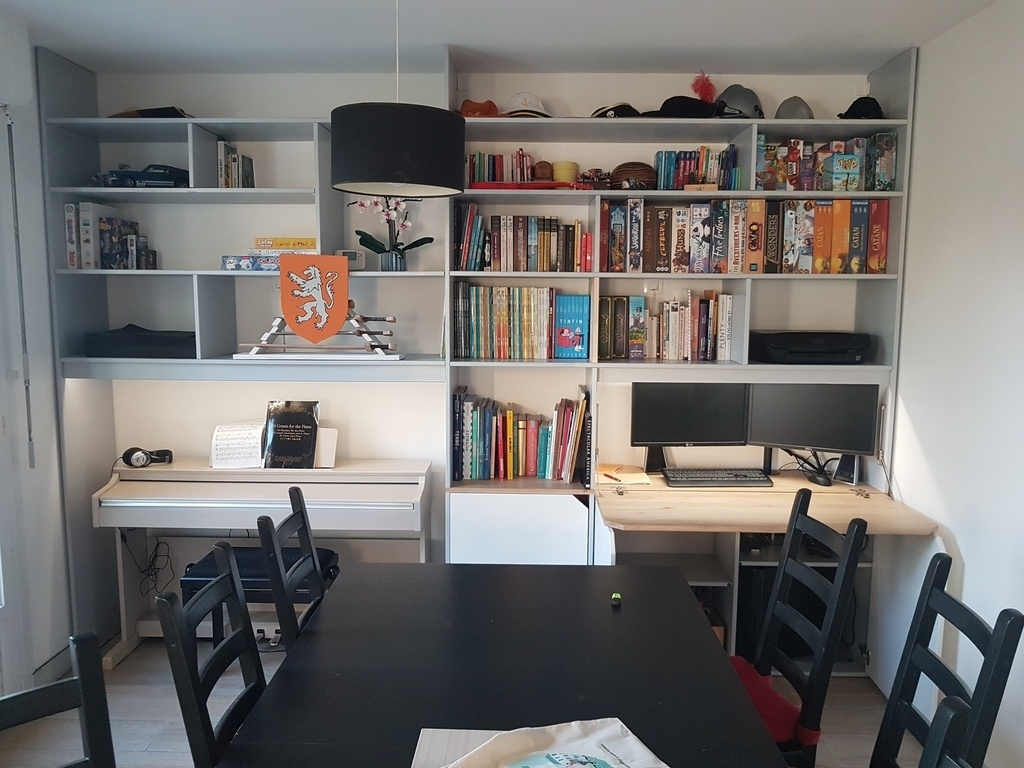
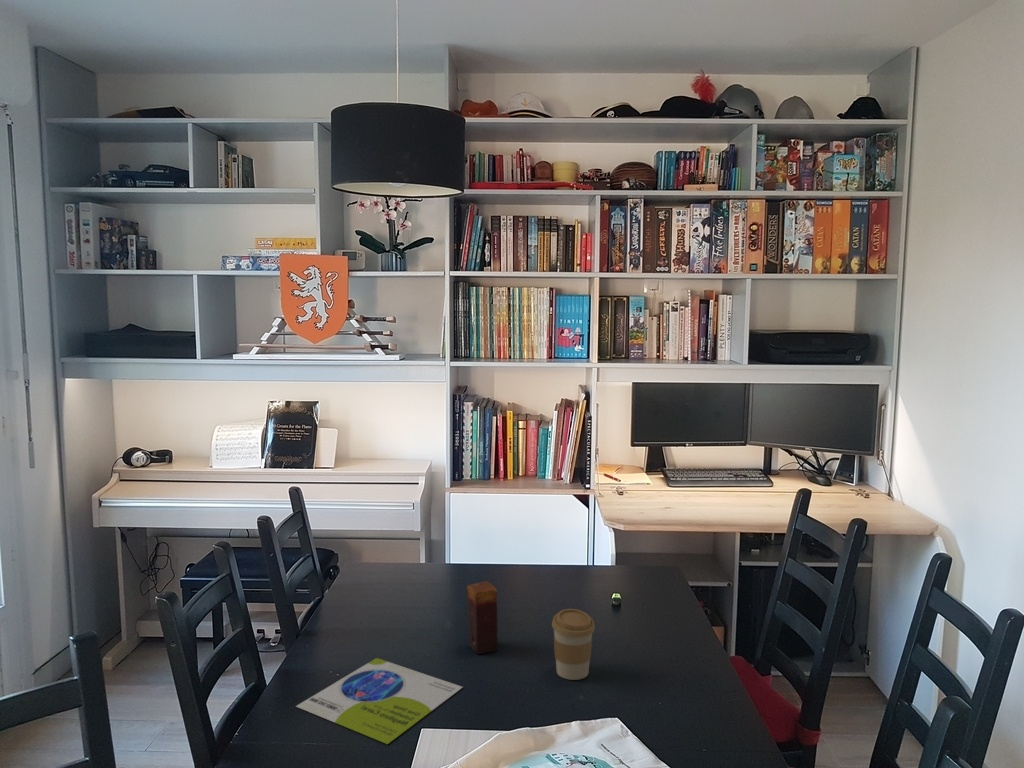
+ coffee cup (573, 643)
+ candle (482, 617)
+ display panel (381, 696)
